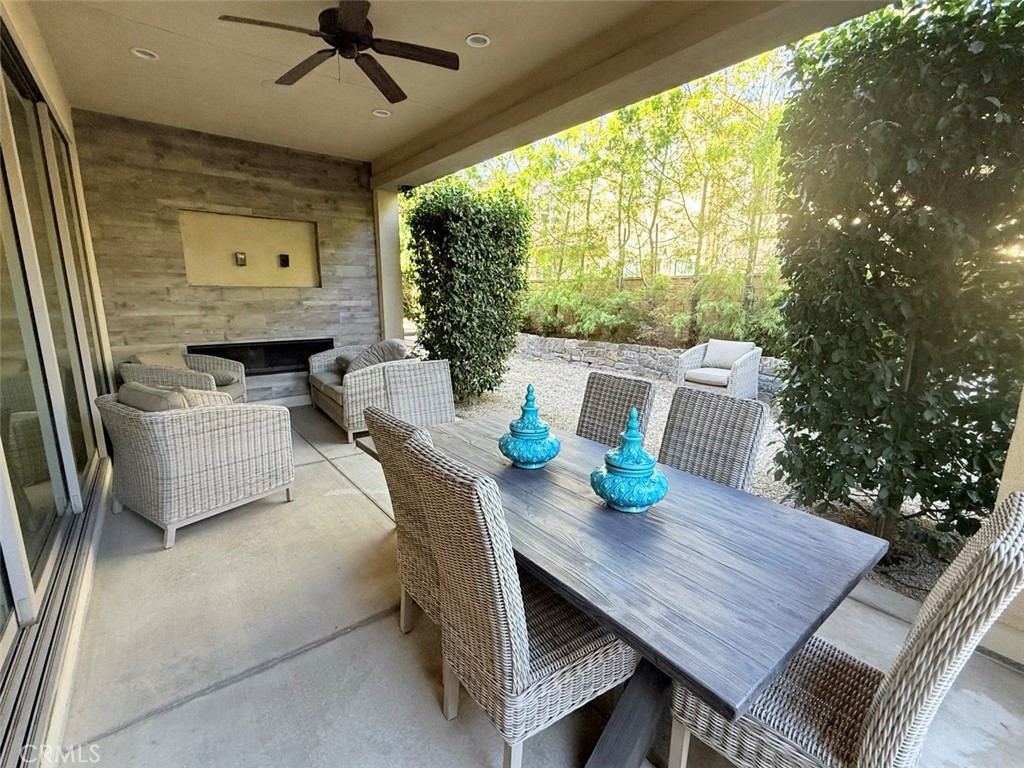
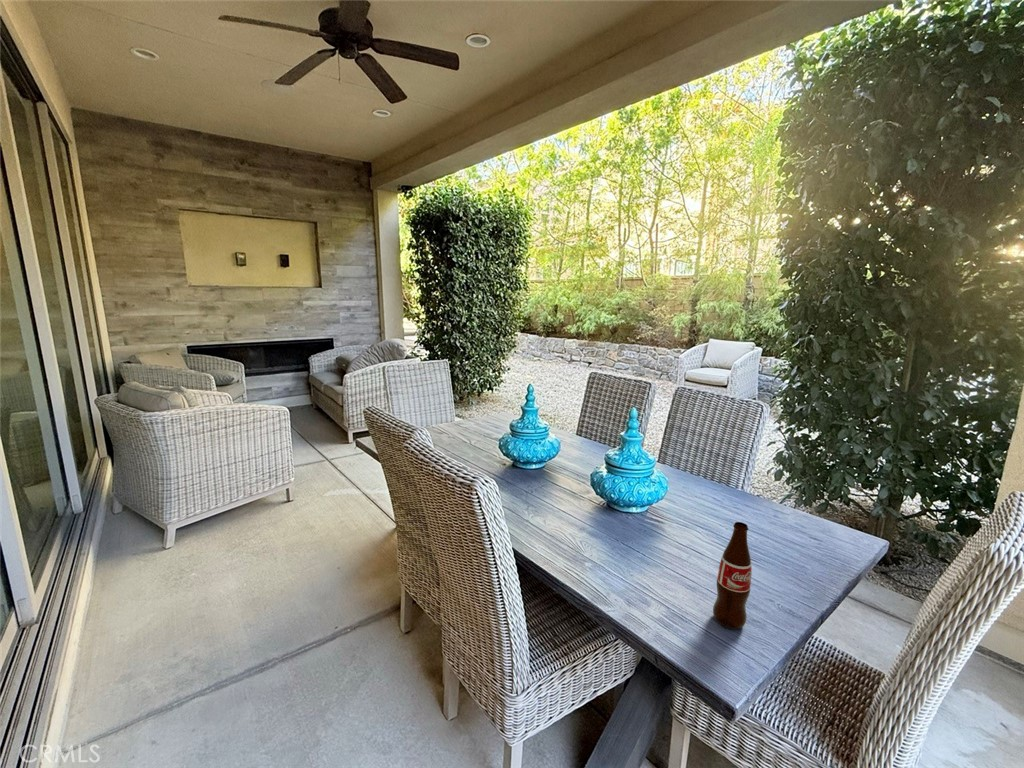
+ bottle (734, 573)
